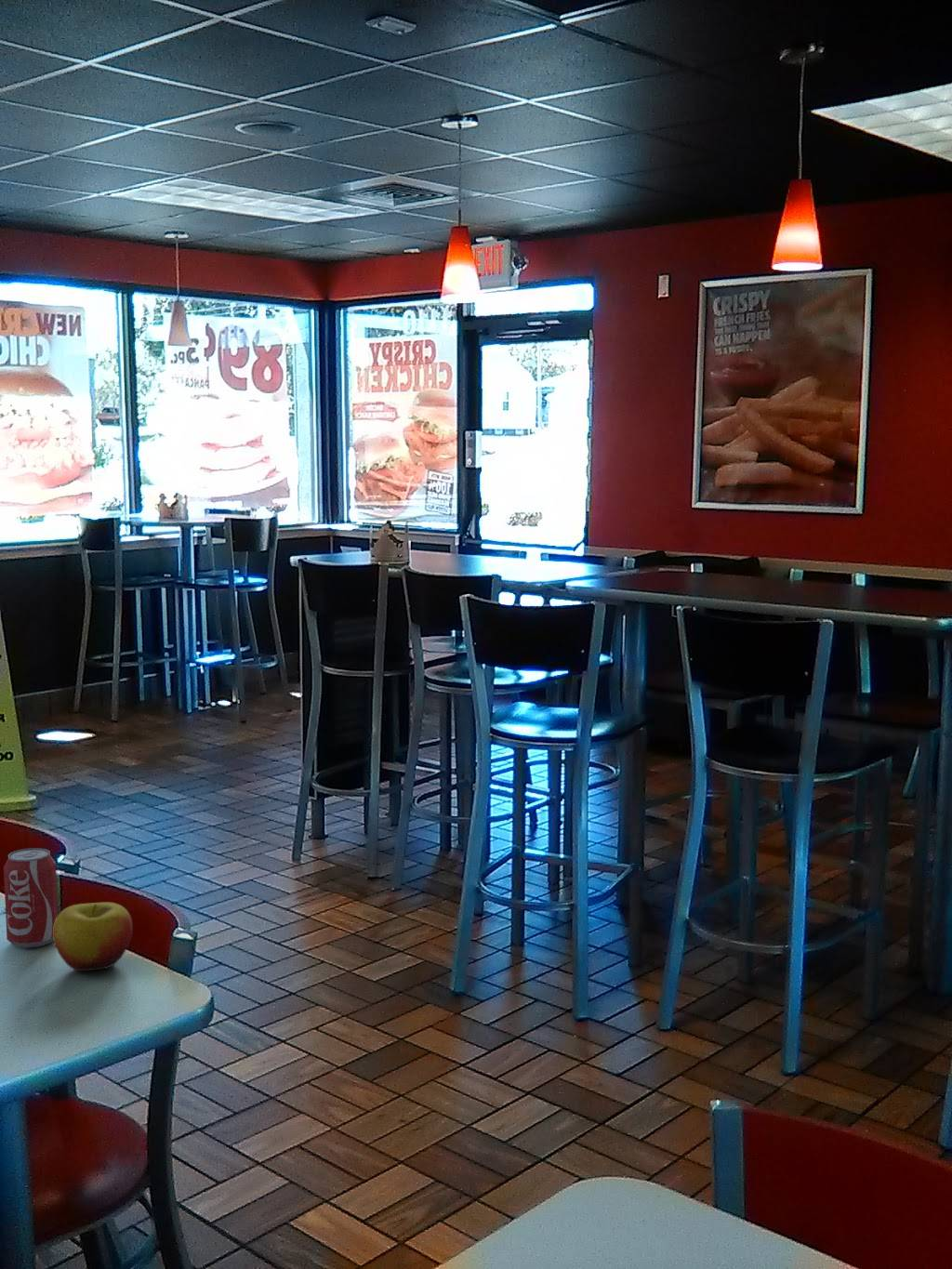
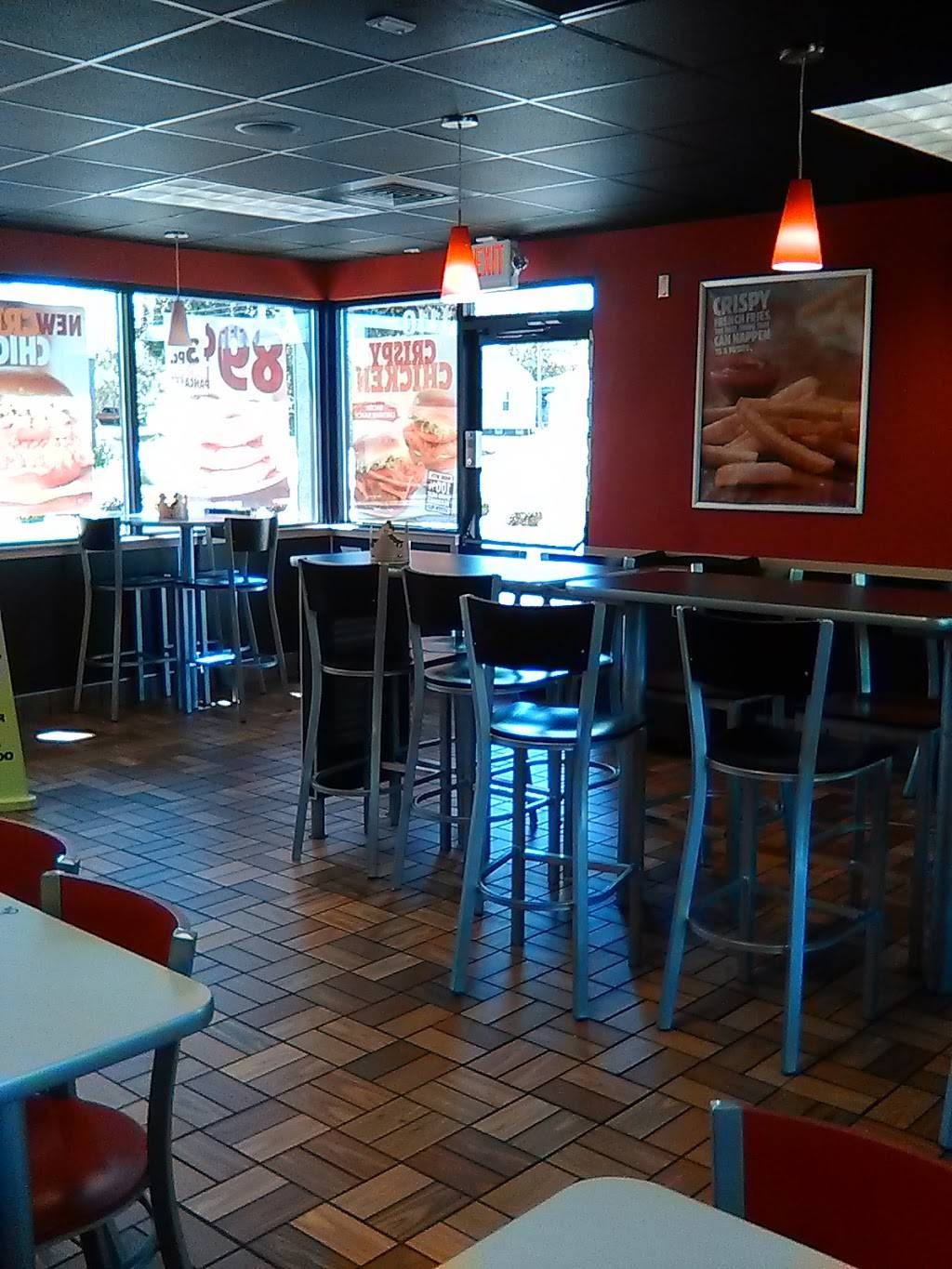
- beverage can (31, 897)
- apple (93, 935)
